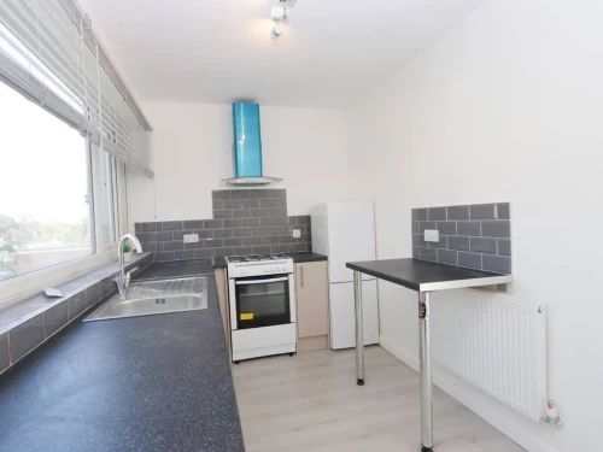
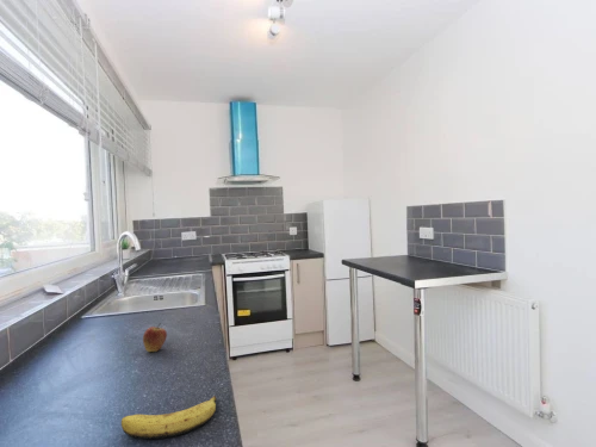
+ fruit (155, 336)
+ banana (179, 412)
